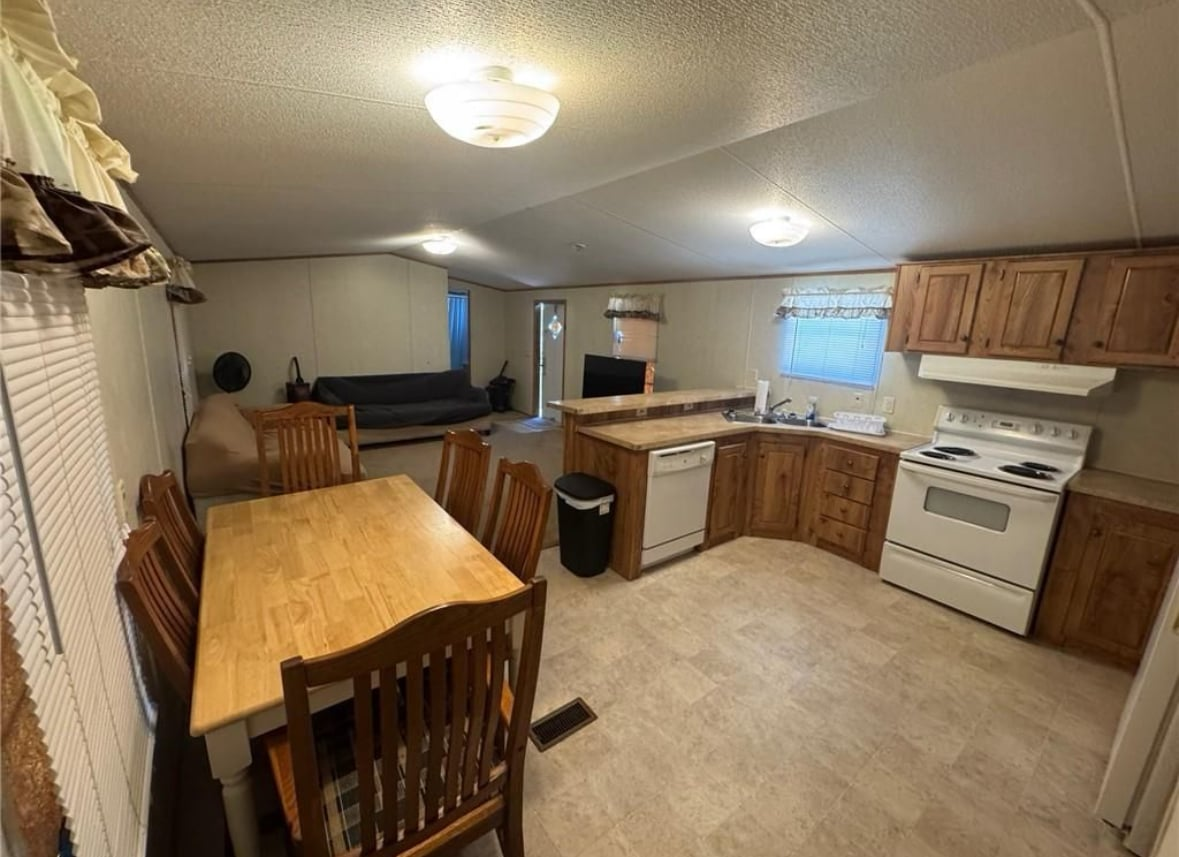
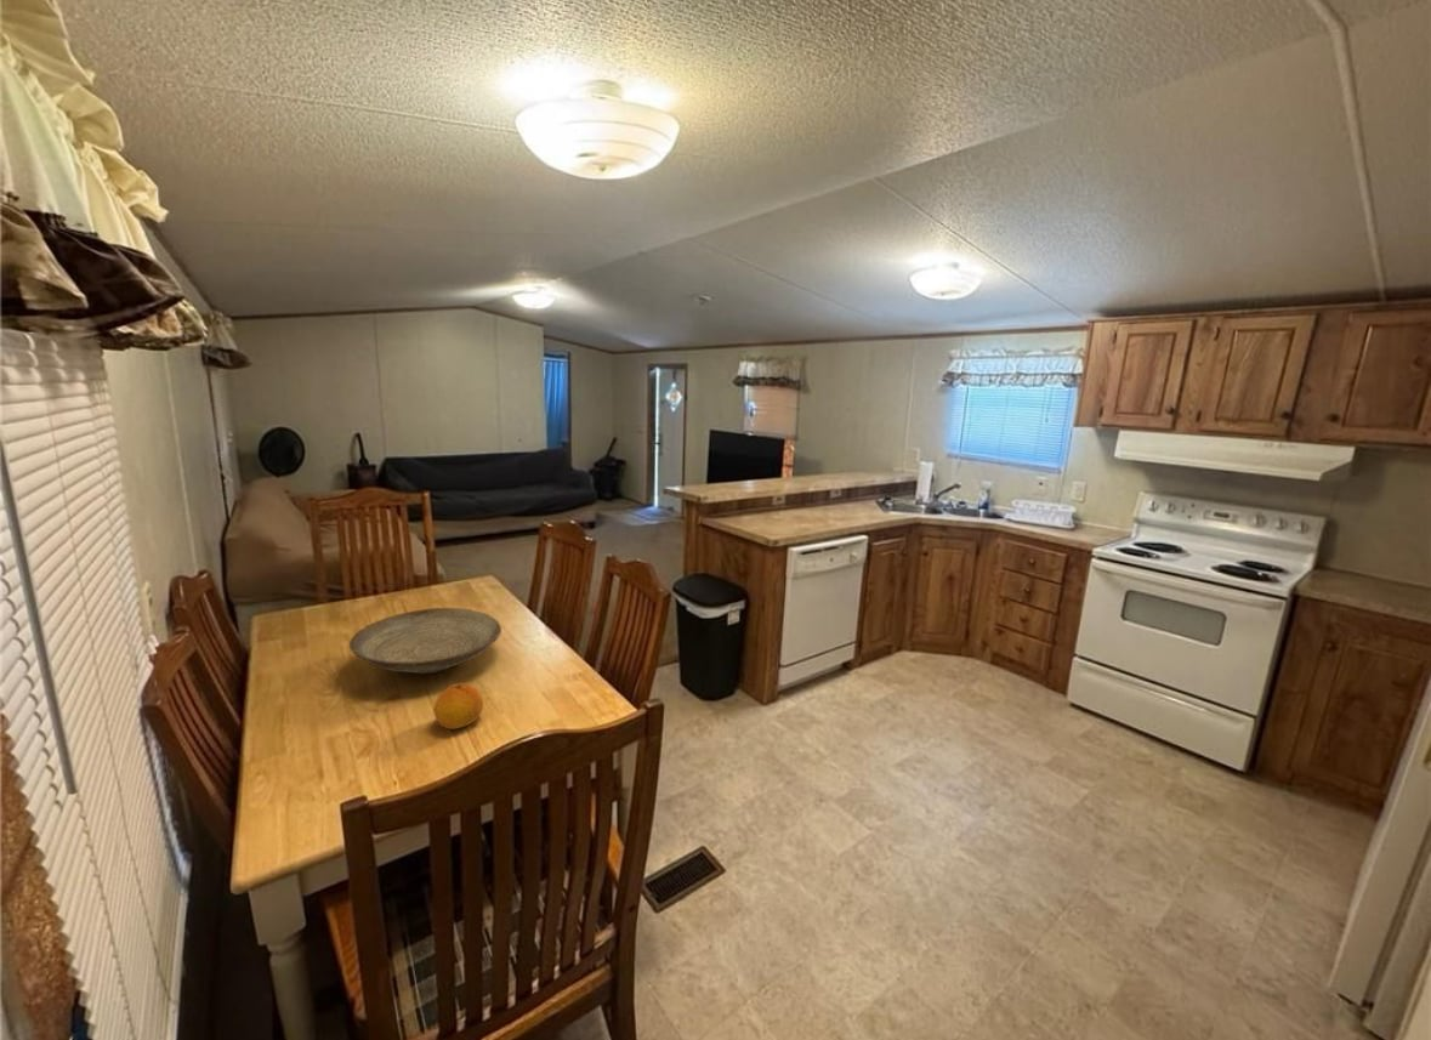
+ decorative bowl (428, 647)
+ fruit (458, 703)
